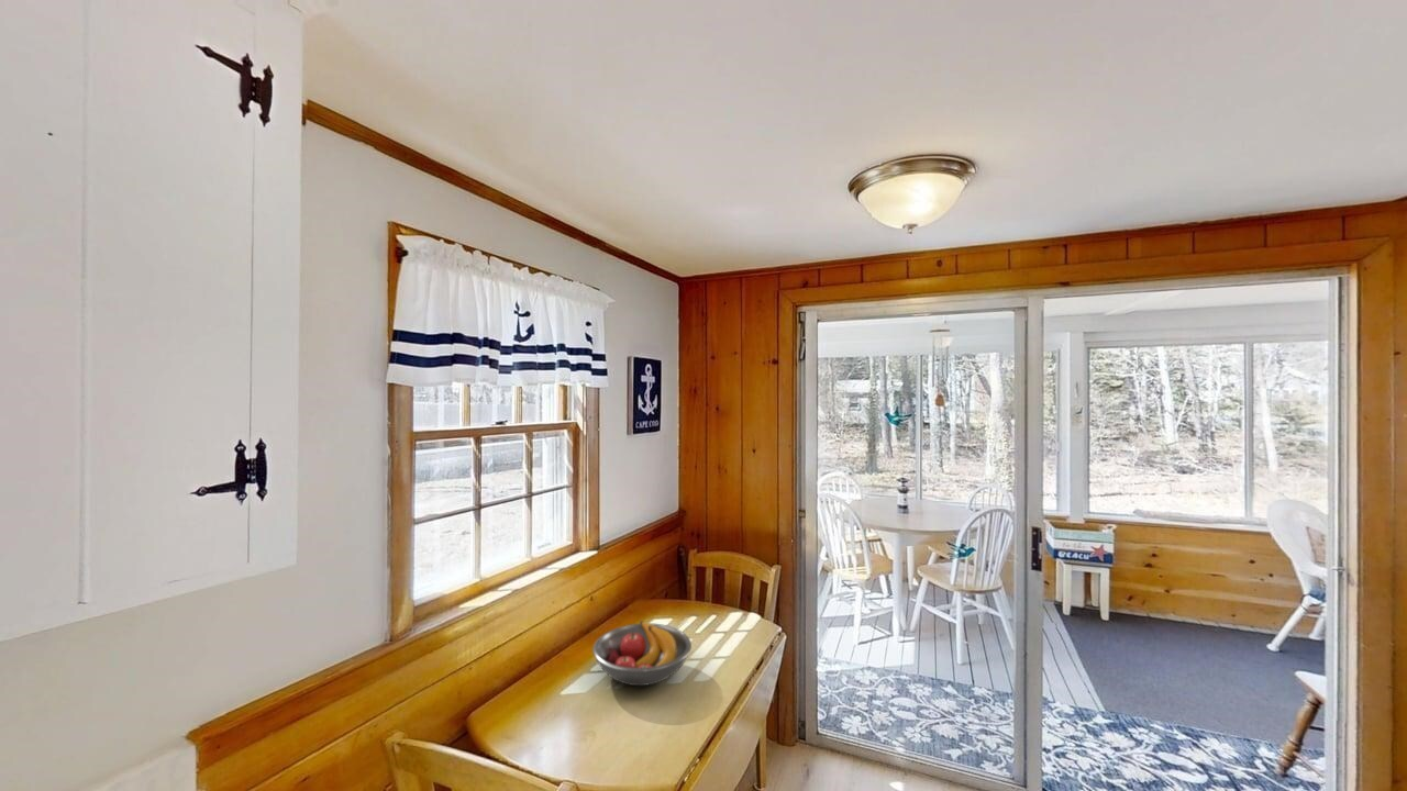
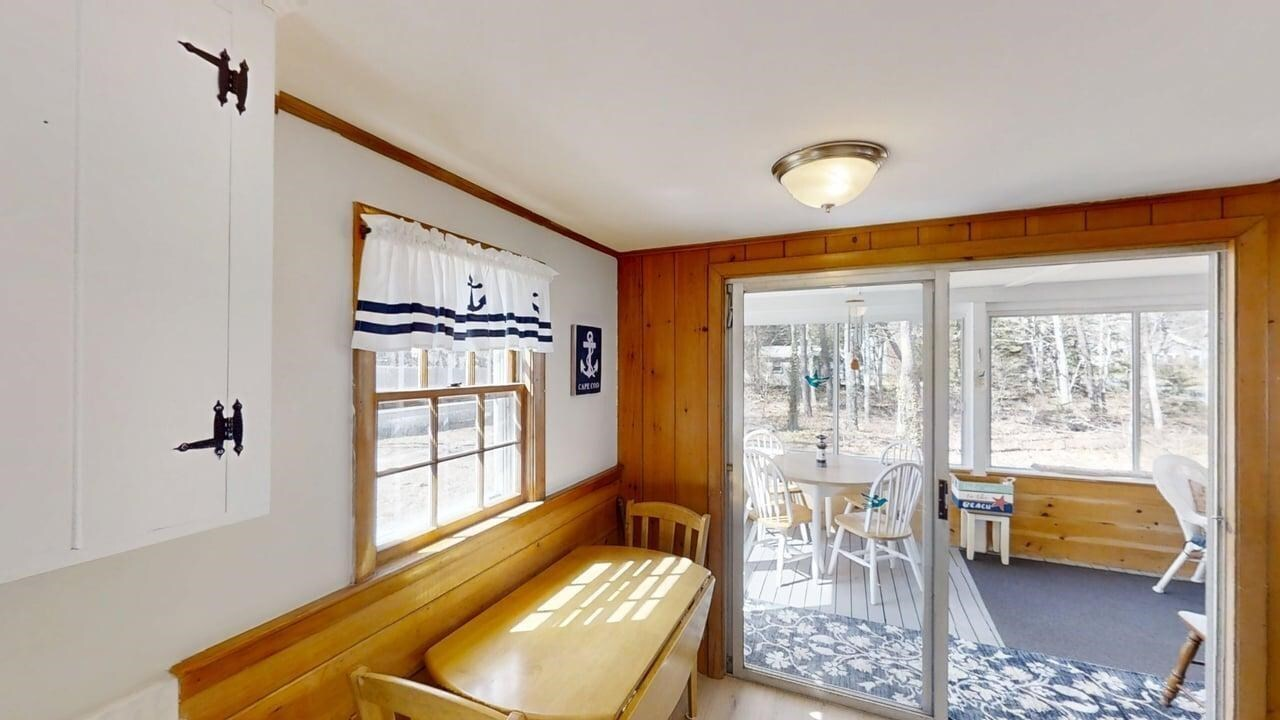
- fruit bowl (642, 654)
